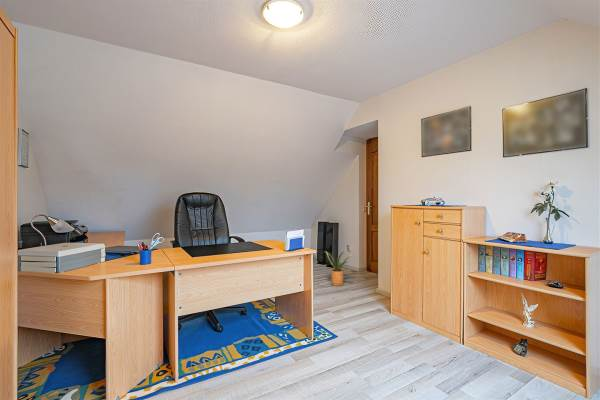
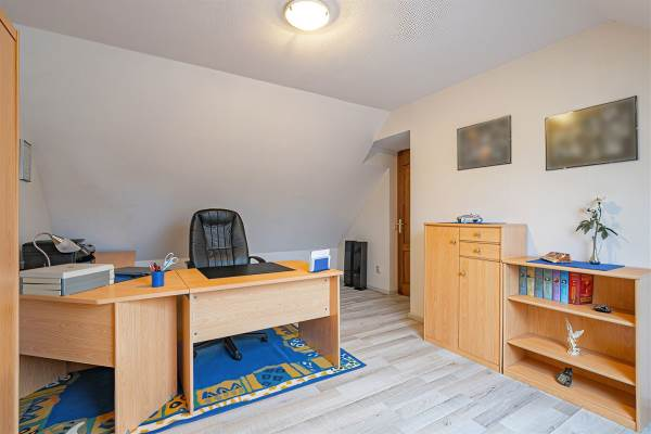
- house plant (338, 266)
